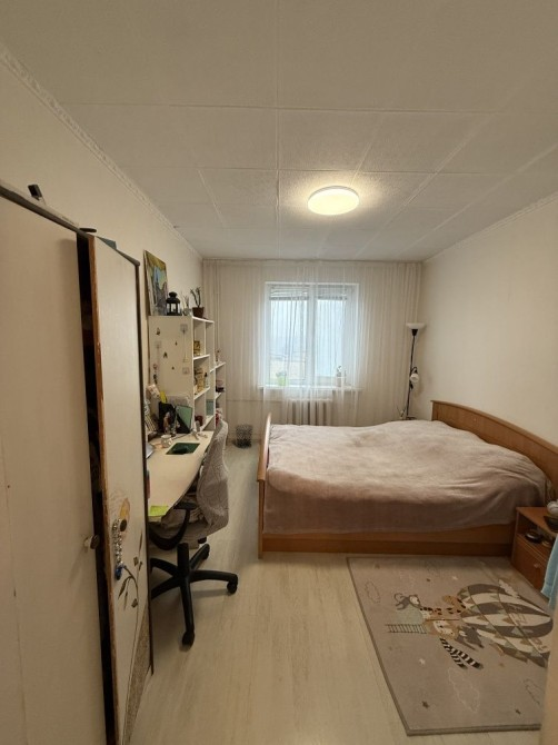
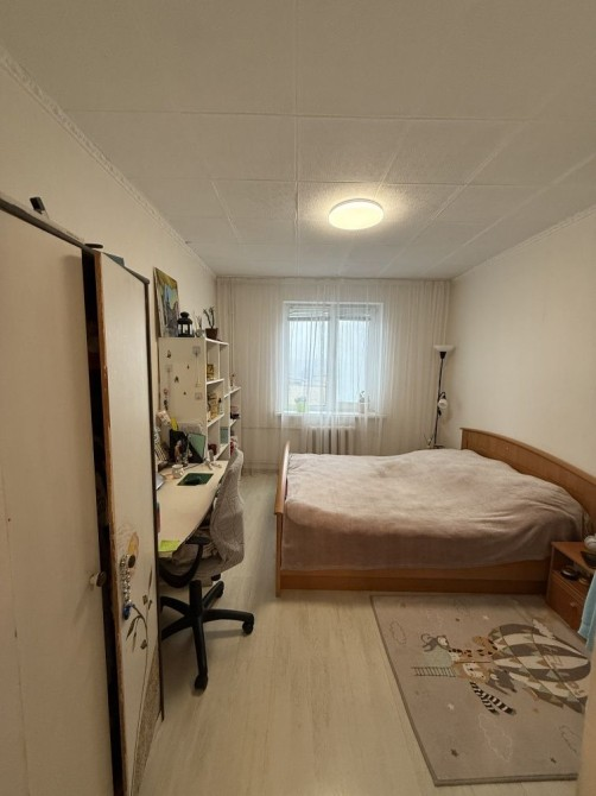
- waste bin (243, 436)
